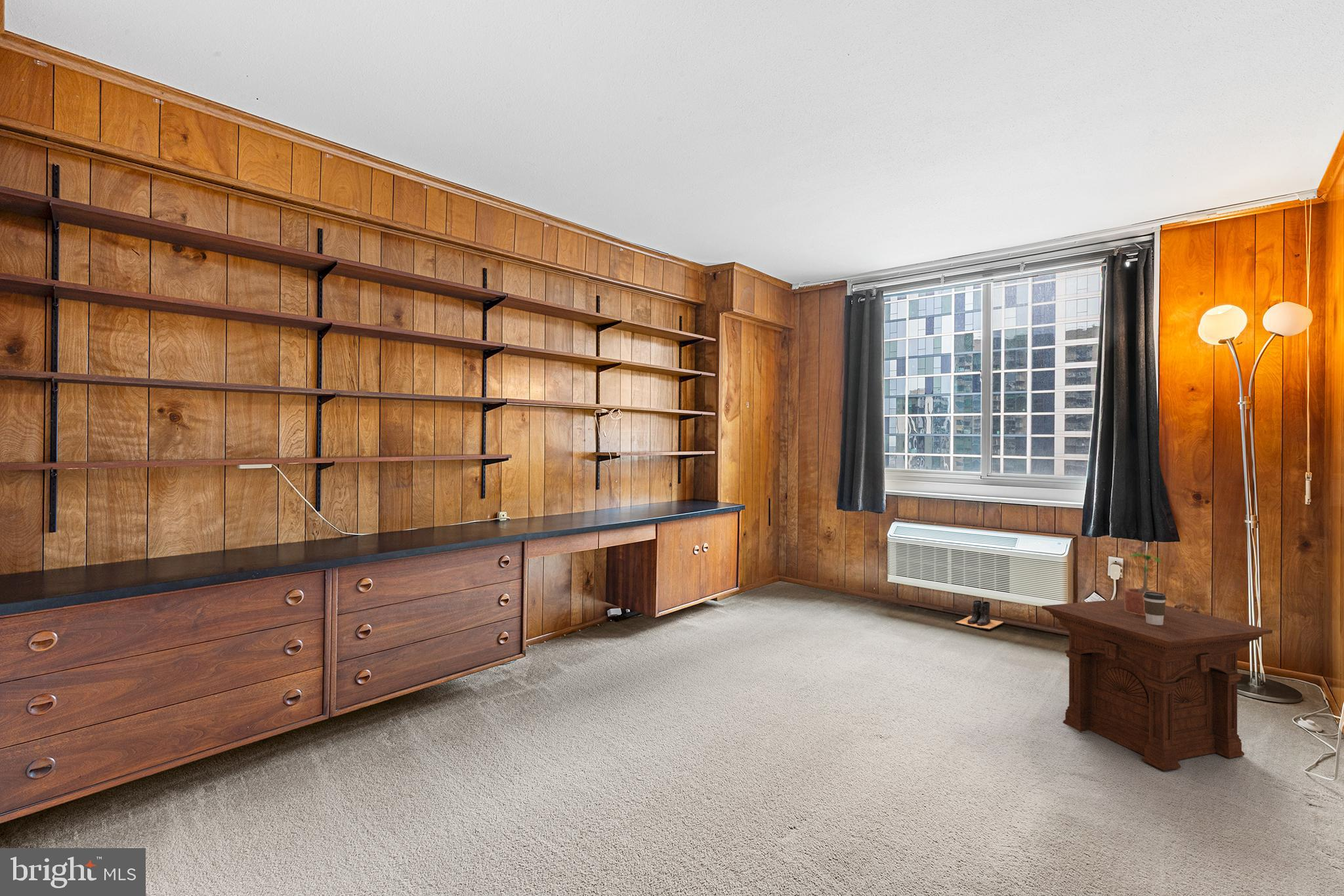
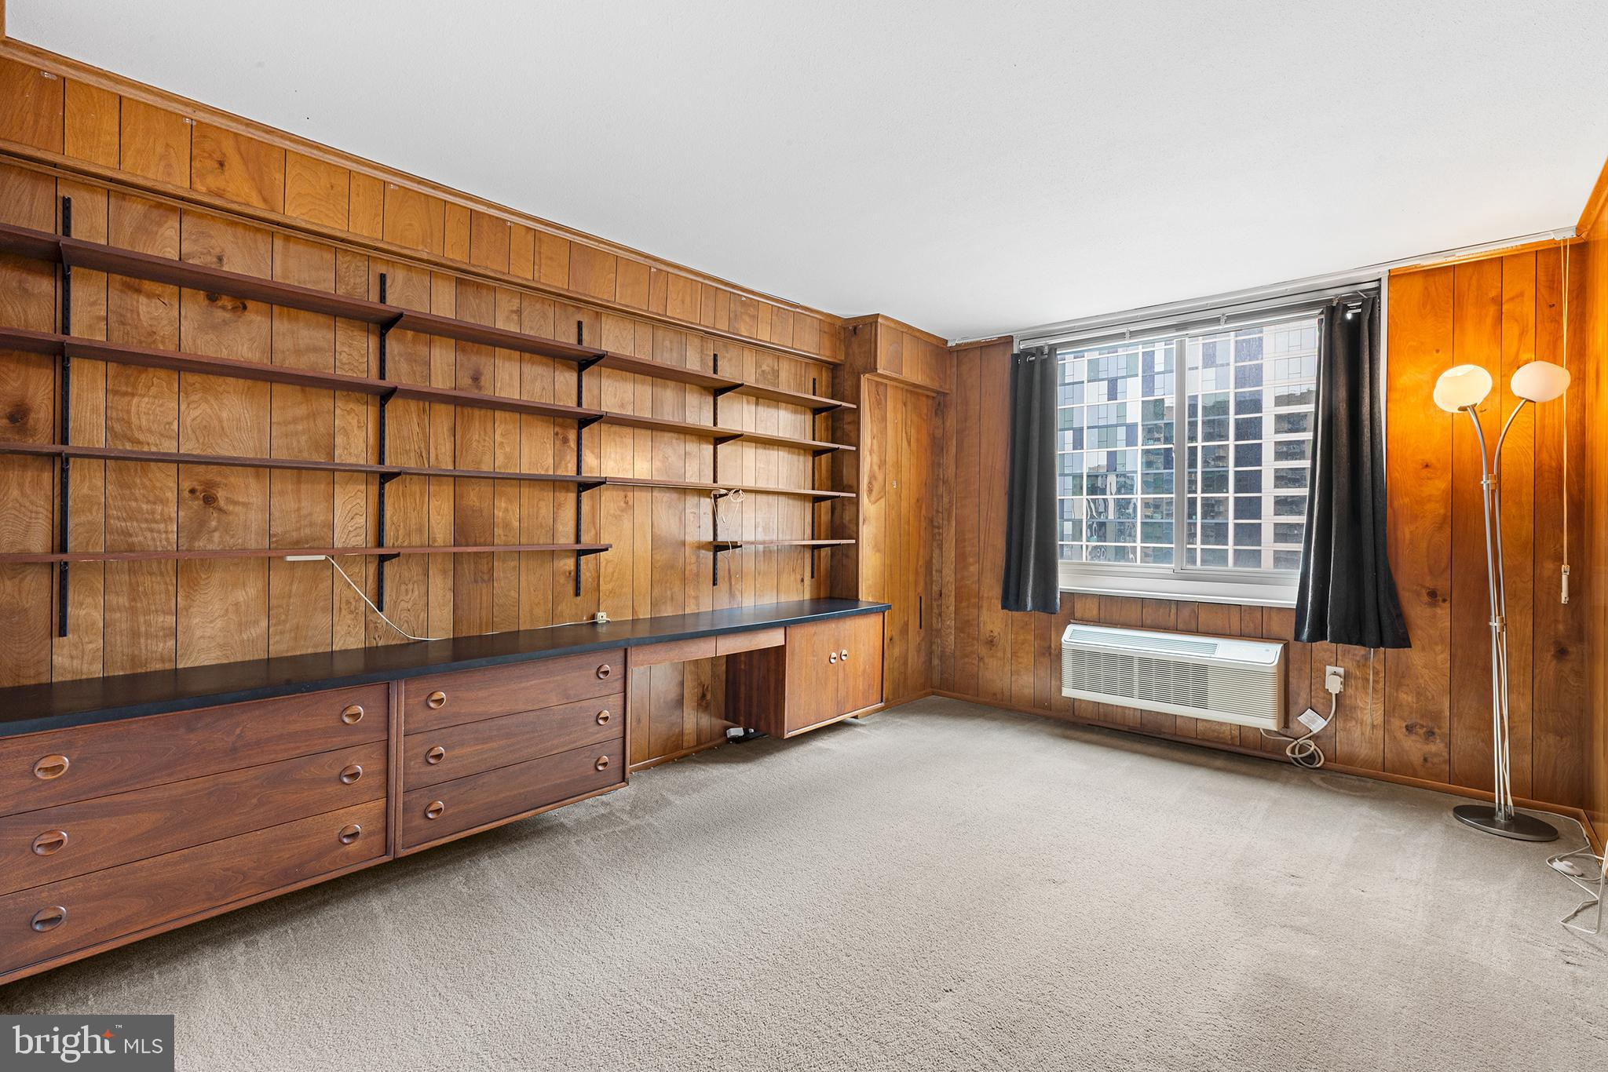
- potted plant (1144, 582)
- boots (979, 613)
- side table (1148, 678)
- coffee cup (1154, 607)
